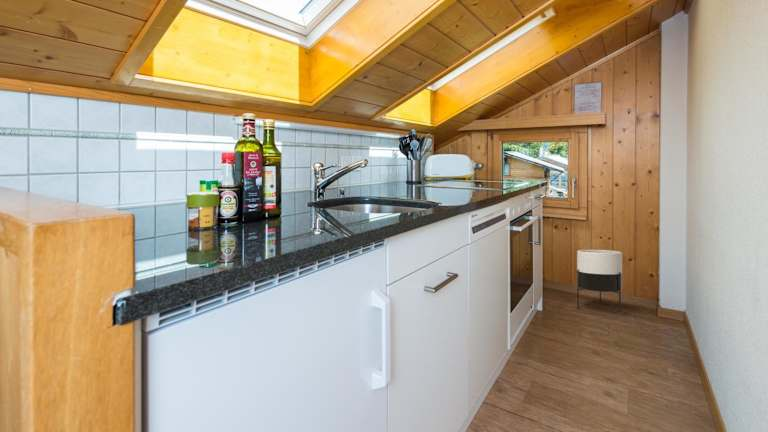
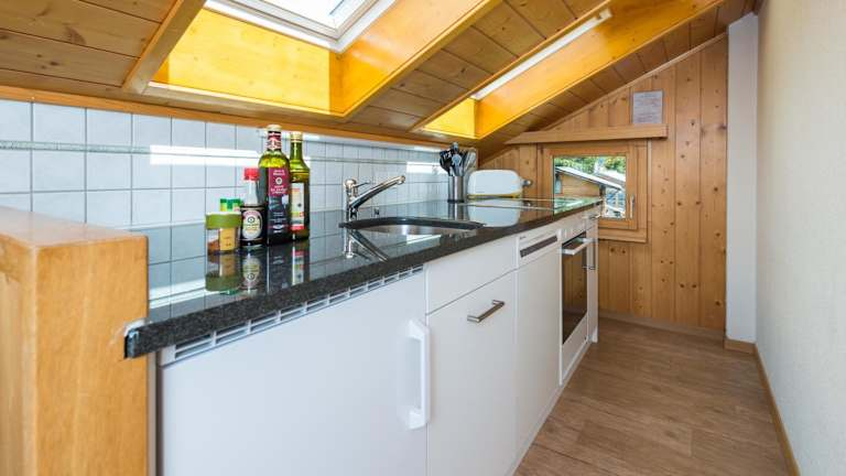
- planter (598, 279)
